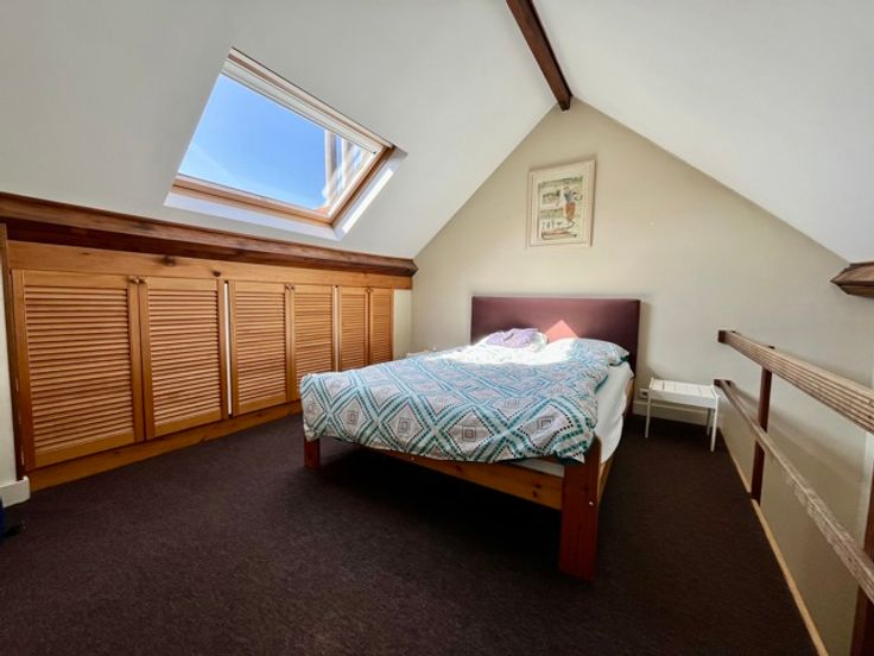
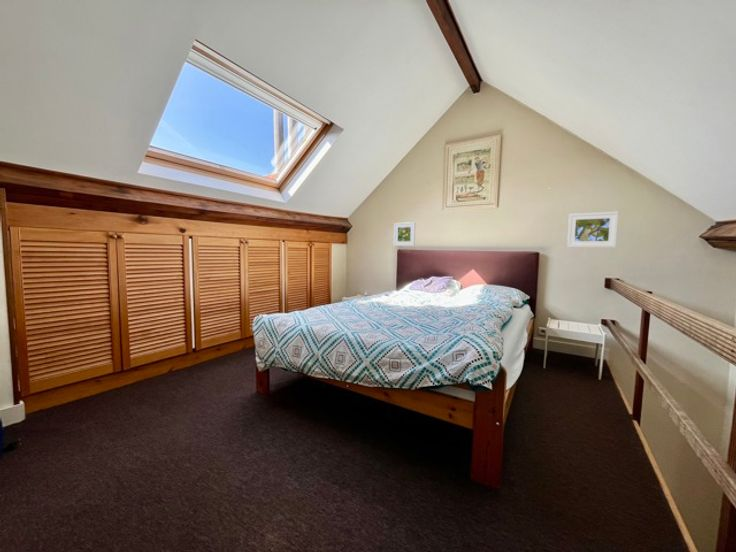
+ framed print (591, 230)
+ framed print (404, 234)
